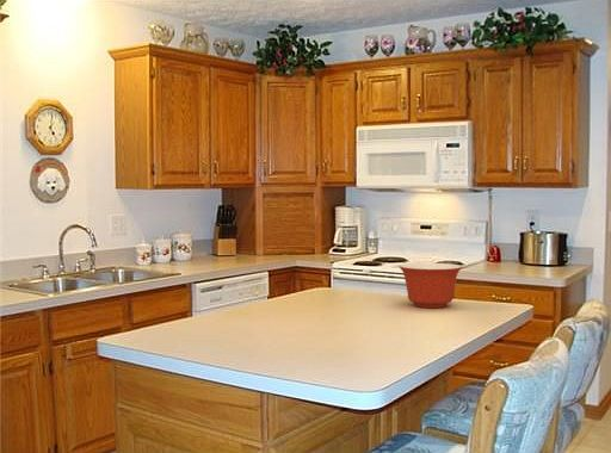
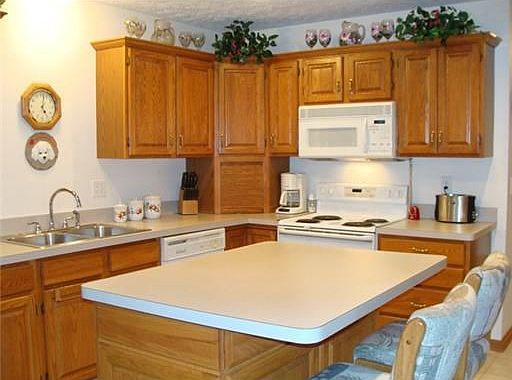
- mixing bowl (430, 285)
